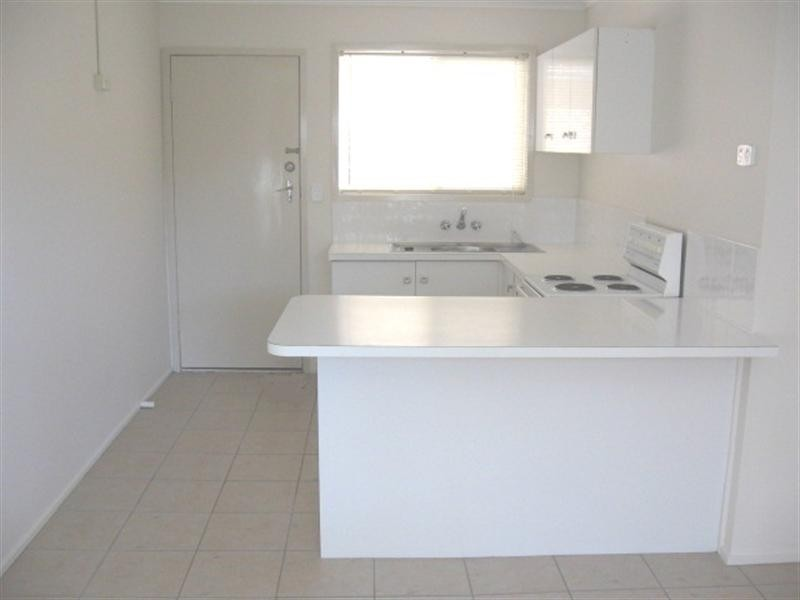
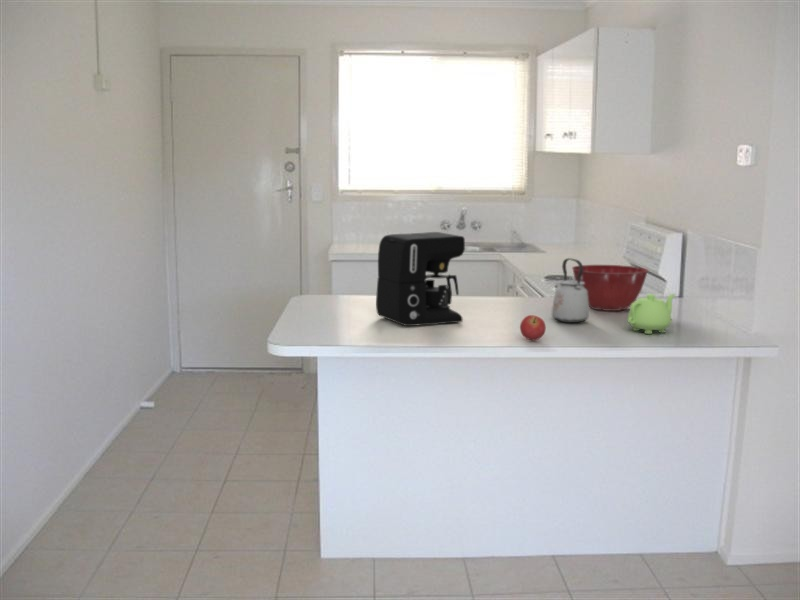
+ kettle (567, 289)
+ mixing bowl (608, 288)
+ coffee maker (424, 277)
+ teakettle (651, 312)
+ fruit (533, 327)
